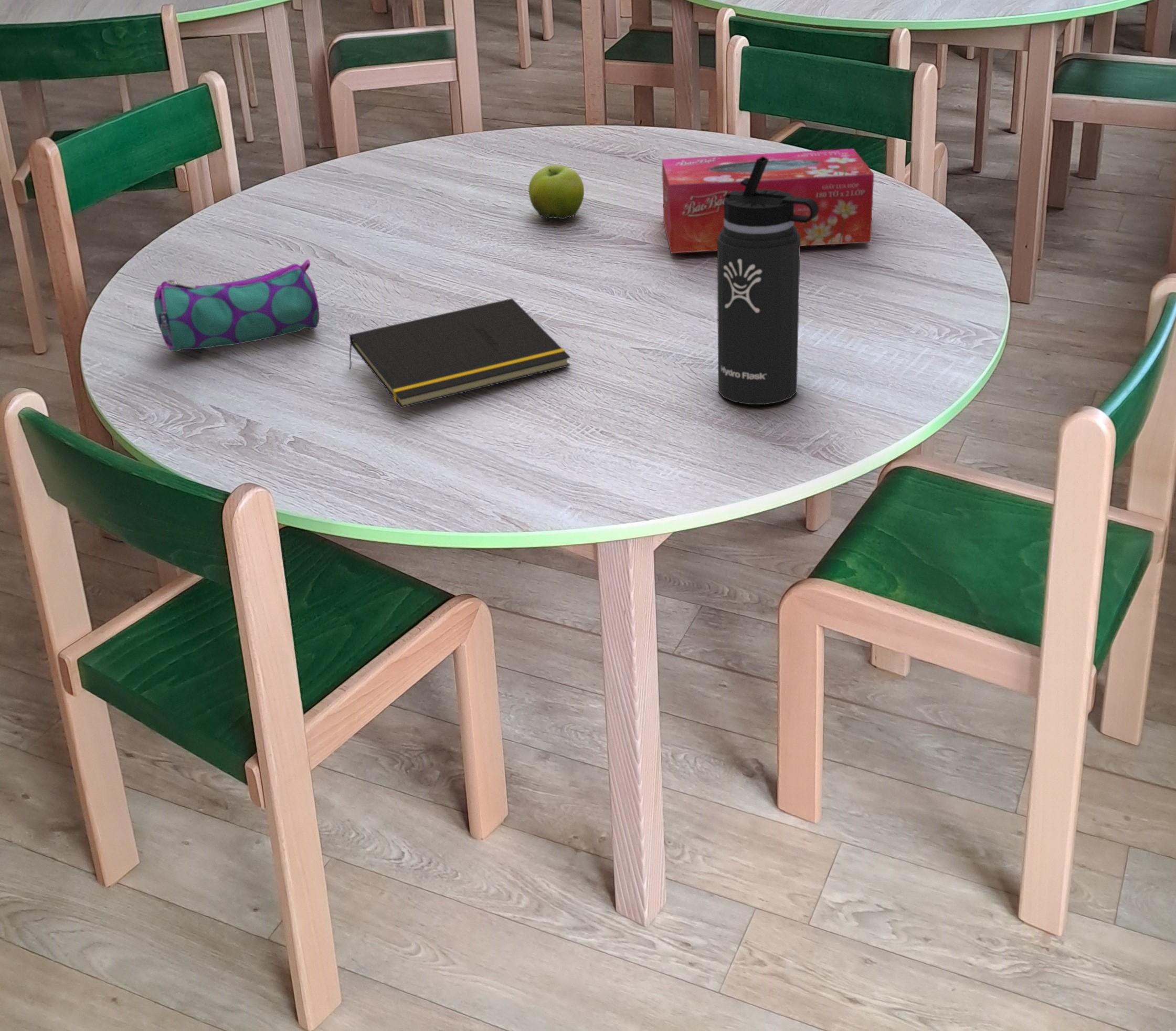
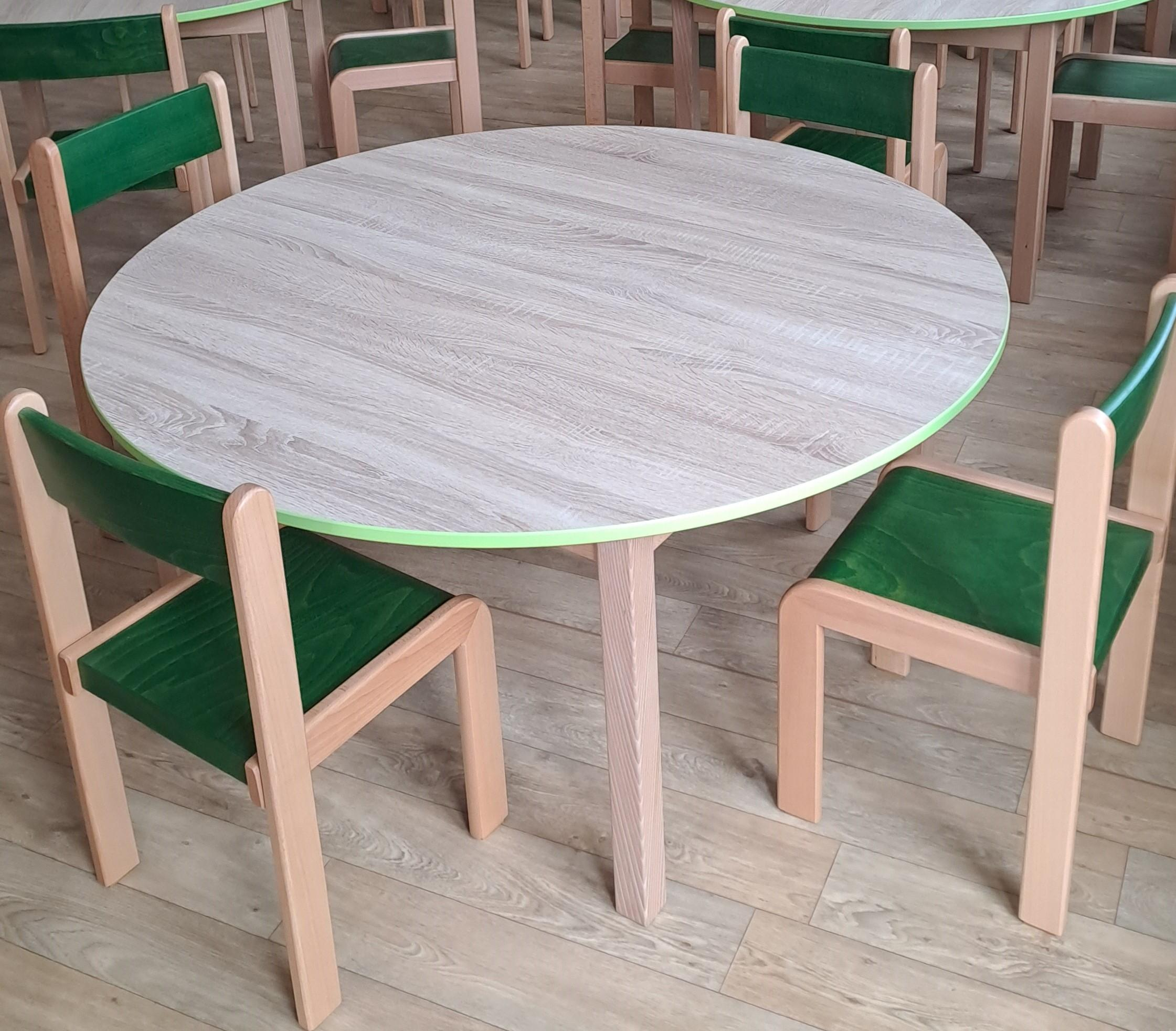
- notepad (459, 350)
- pencil case (237, 306)
- tissue box (764, 189)
- fruit (556, 191)
- thermos bottle (767, 279)
